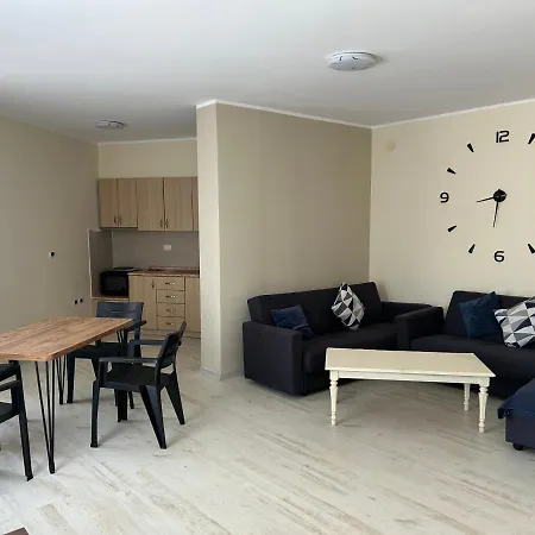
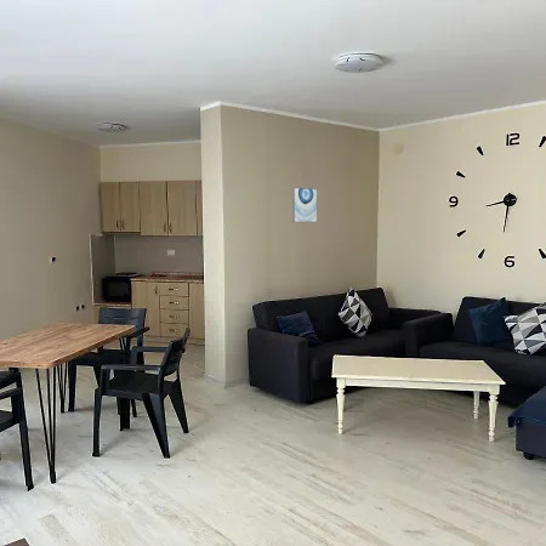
+ wall art (305, 205)
